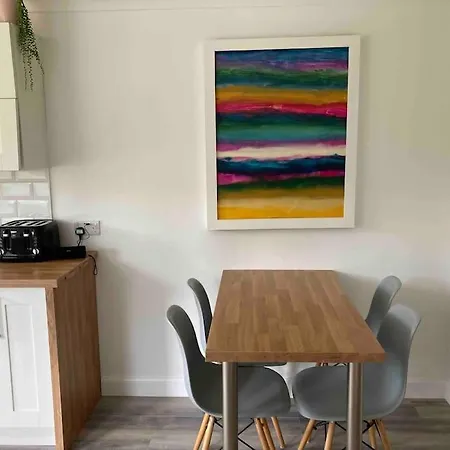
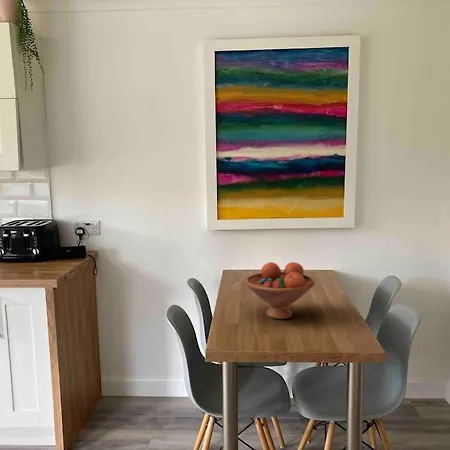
+ fruit bowl (279, 291)
